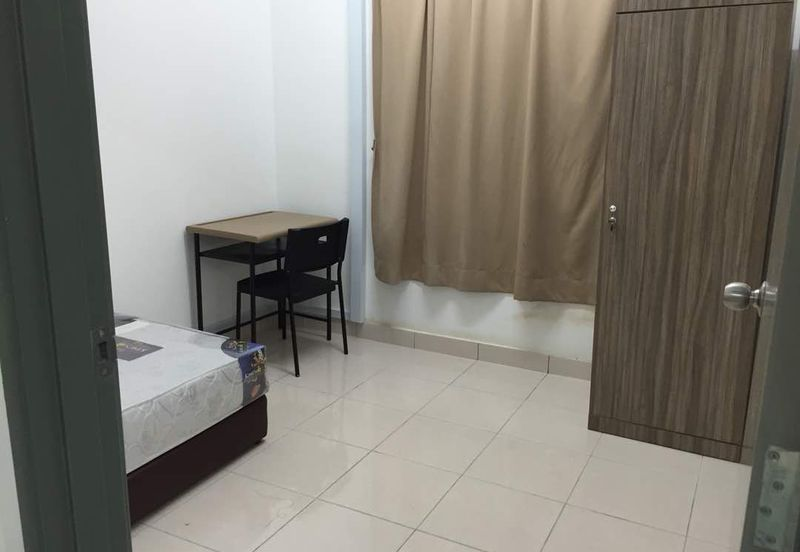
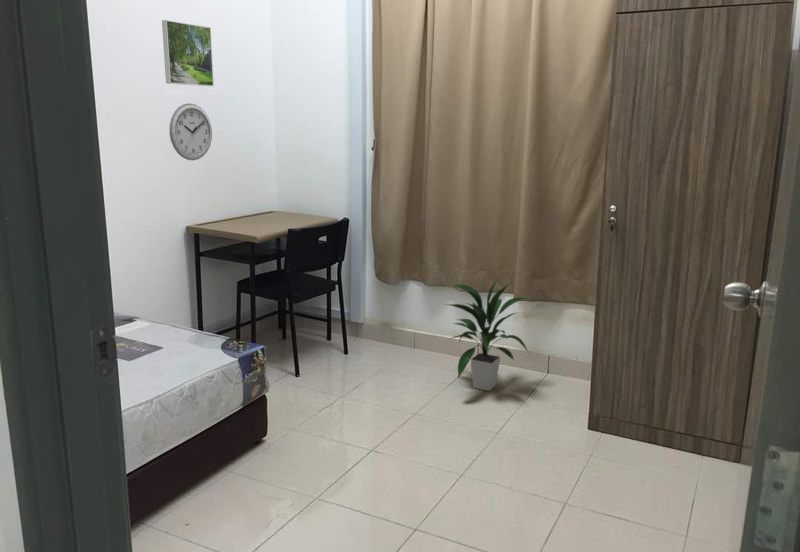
+ indoor plant (482, 332)
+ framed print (188, 54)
+ wall clock (192, 132)
